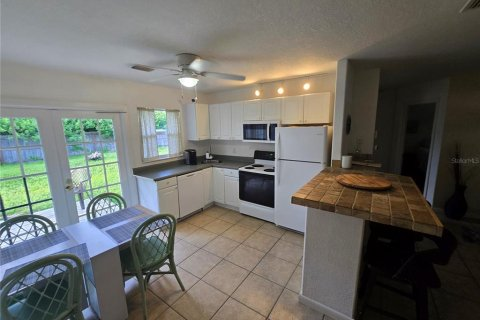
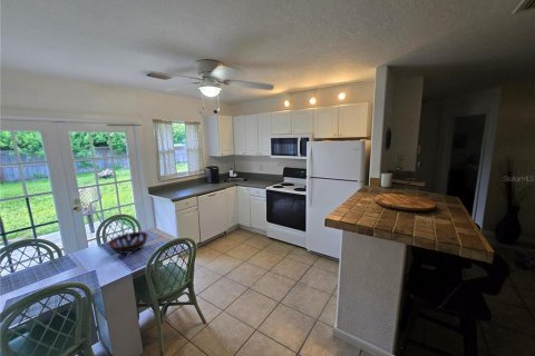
+ decorative bowl (128, 244)
